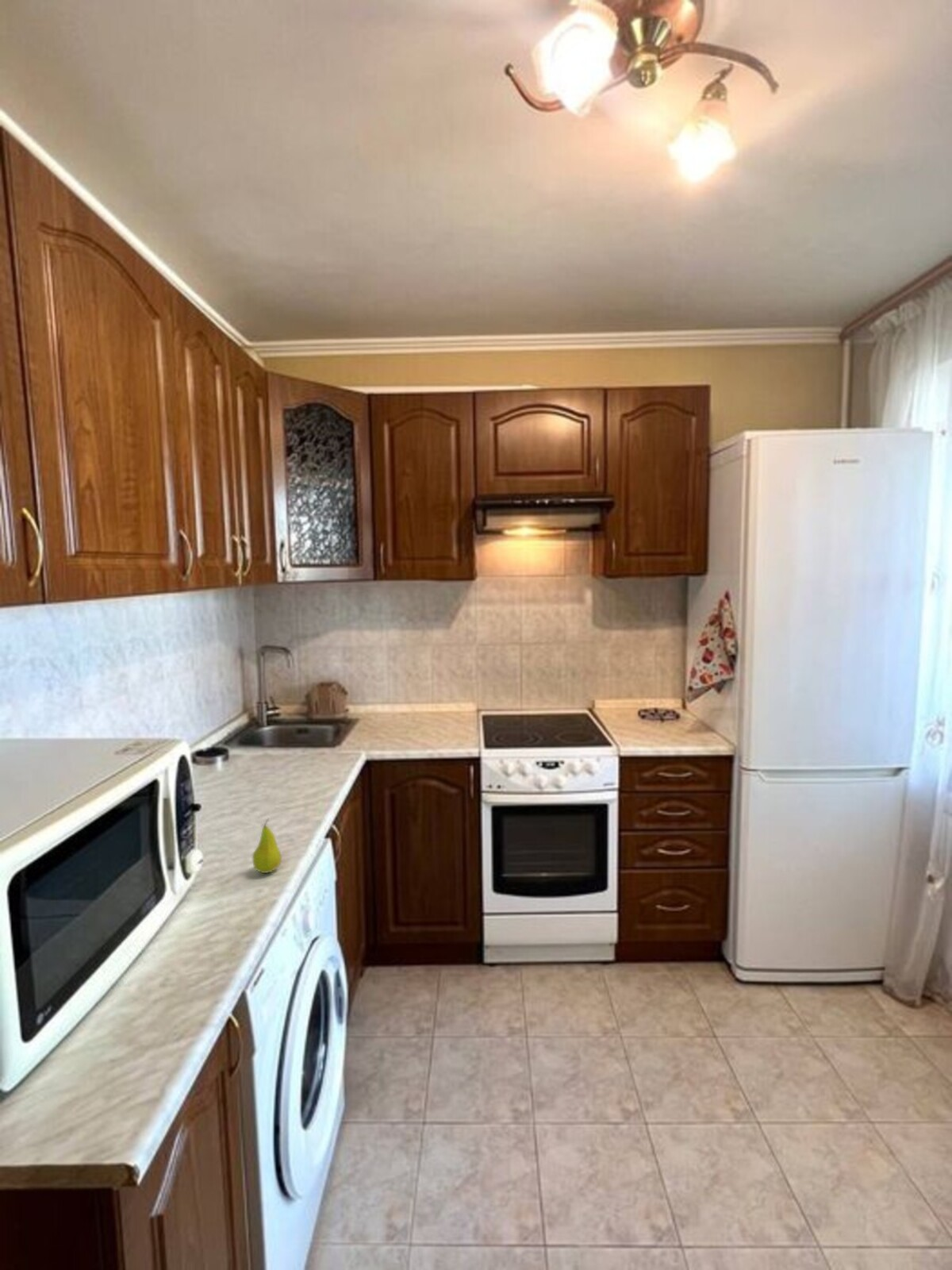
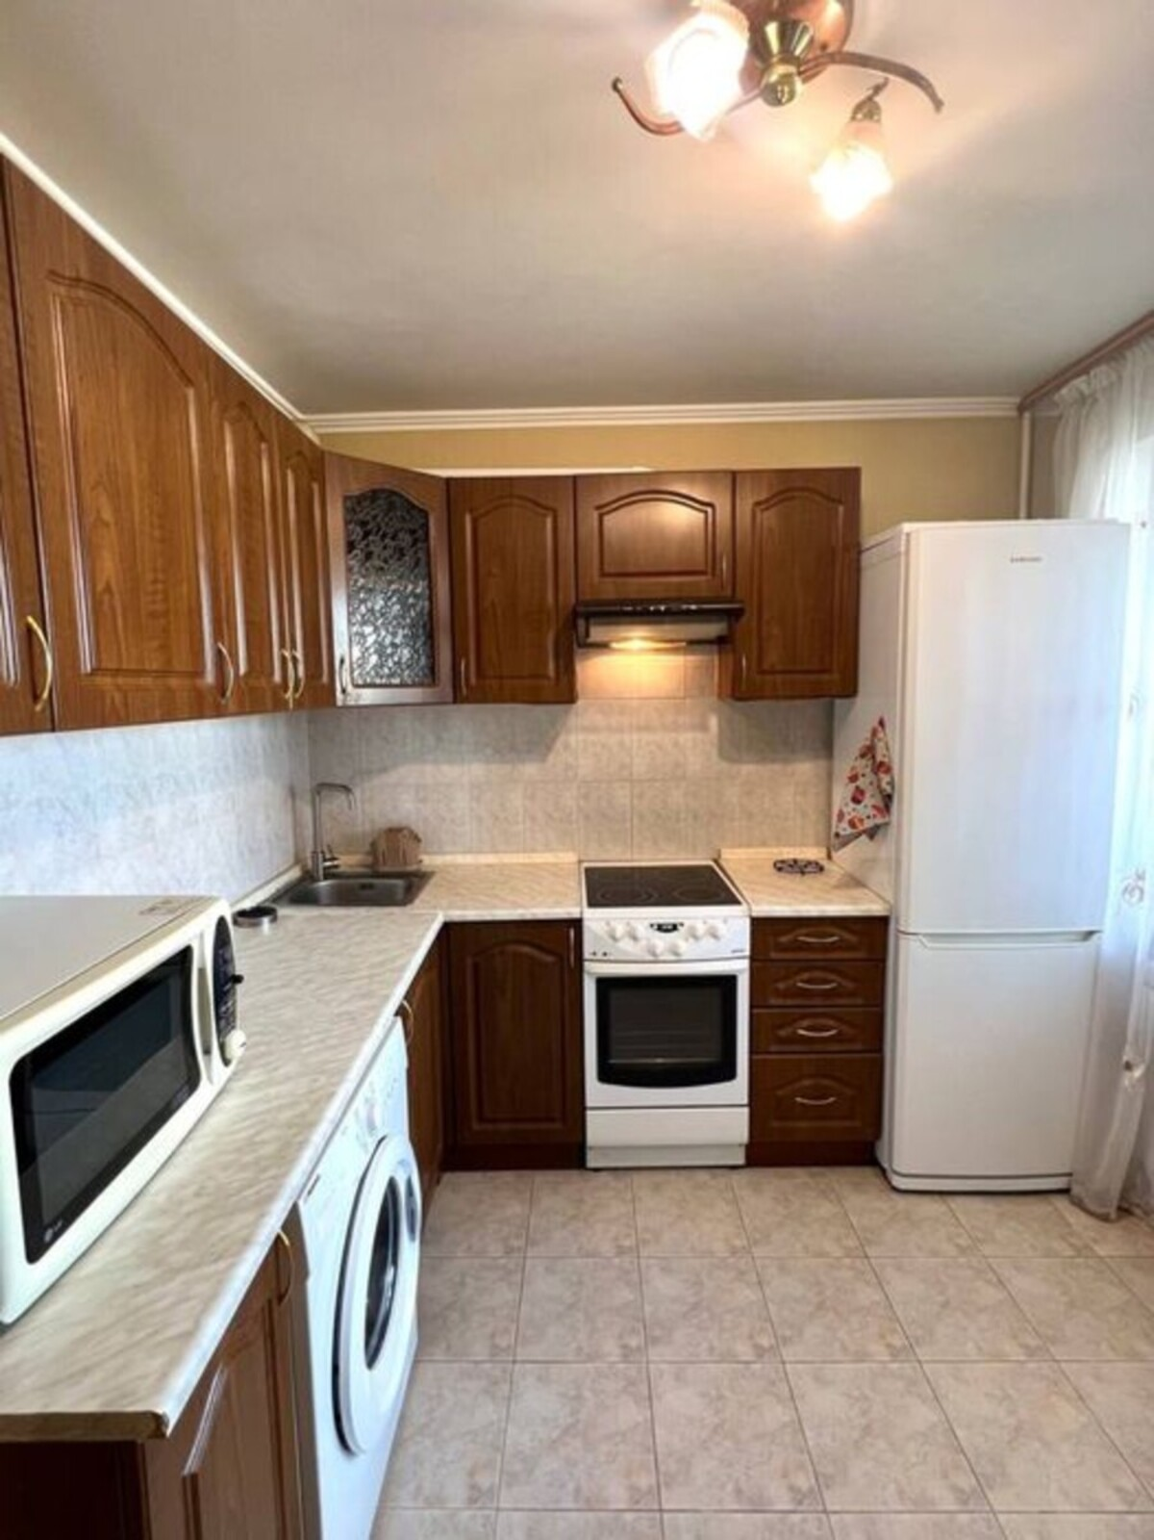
- fruit (266, 845)
